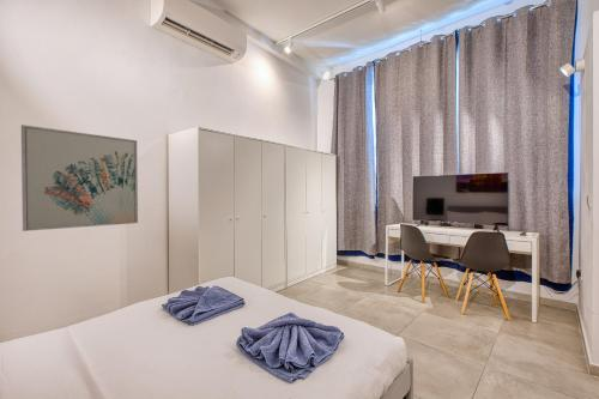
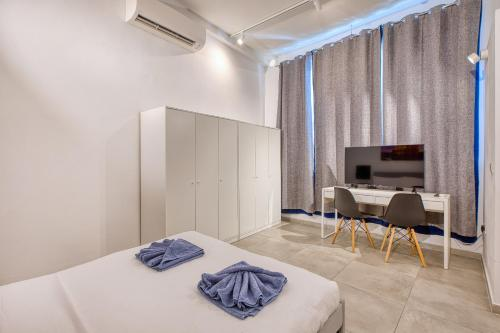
- wall art (86, 180)
